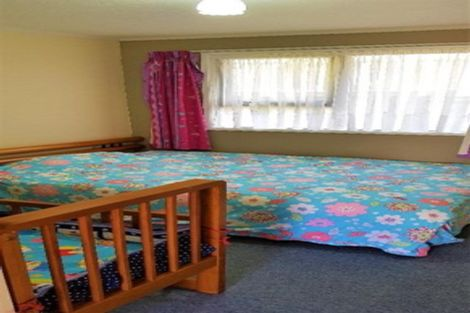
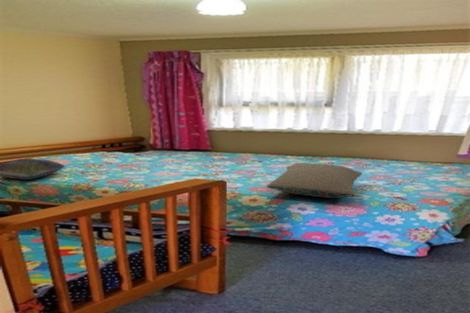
+ pillow (316, 179)
+ cushion (27, 168)
